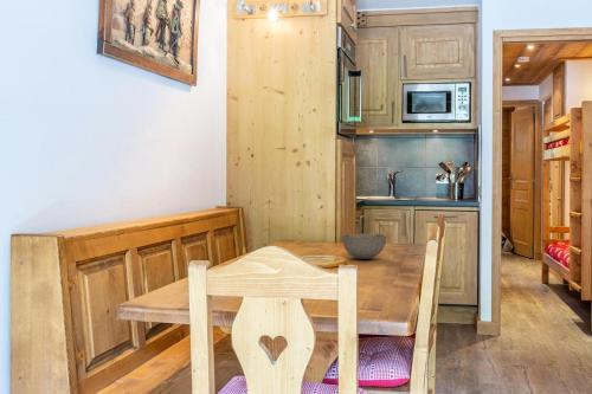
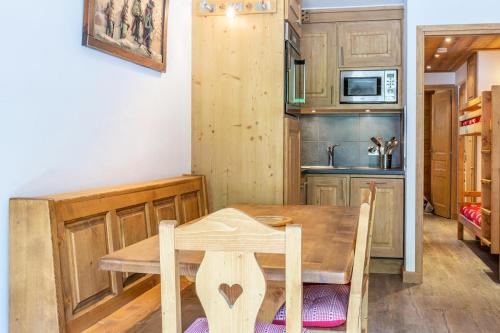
- bowl (363, 246)
